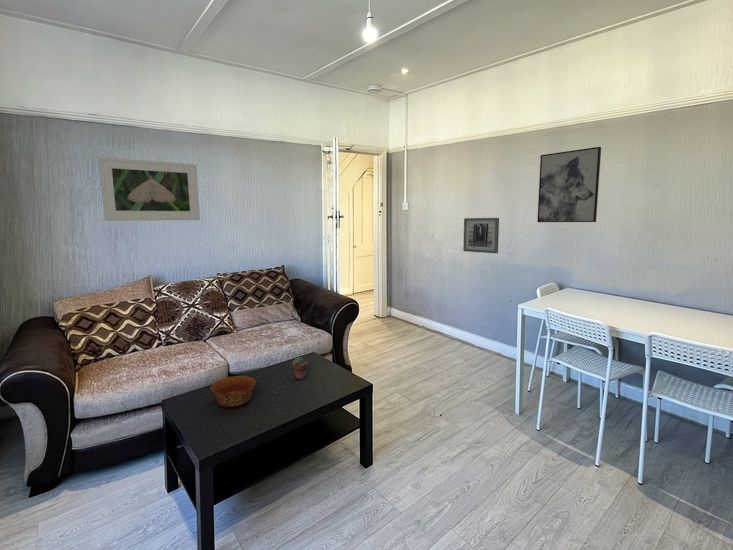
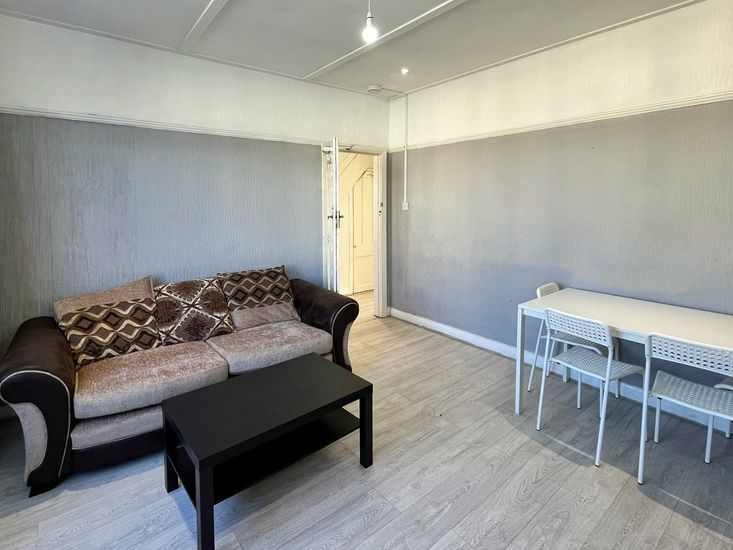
- potted succulent (300, 367)
- wall art (567, 187)
- bowl (233, 393)
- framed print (153, 191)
- wall art (480, 235)
